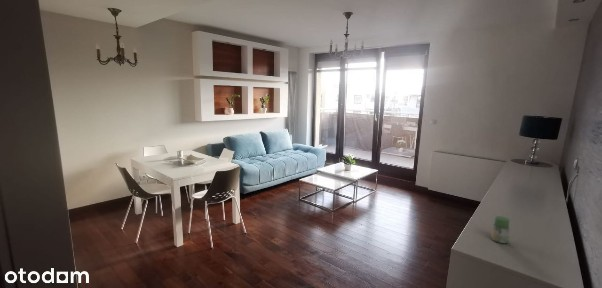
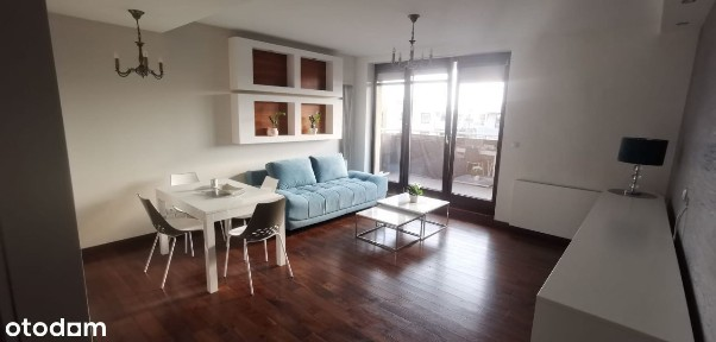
- jar (500, 229)
